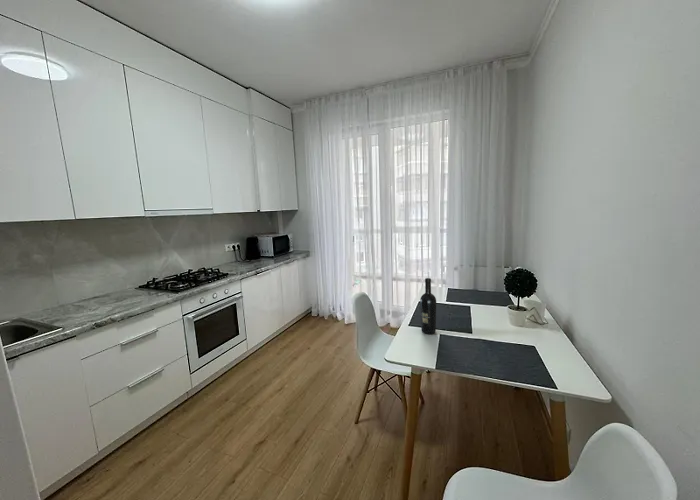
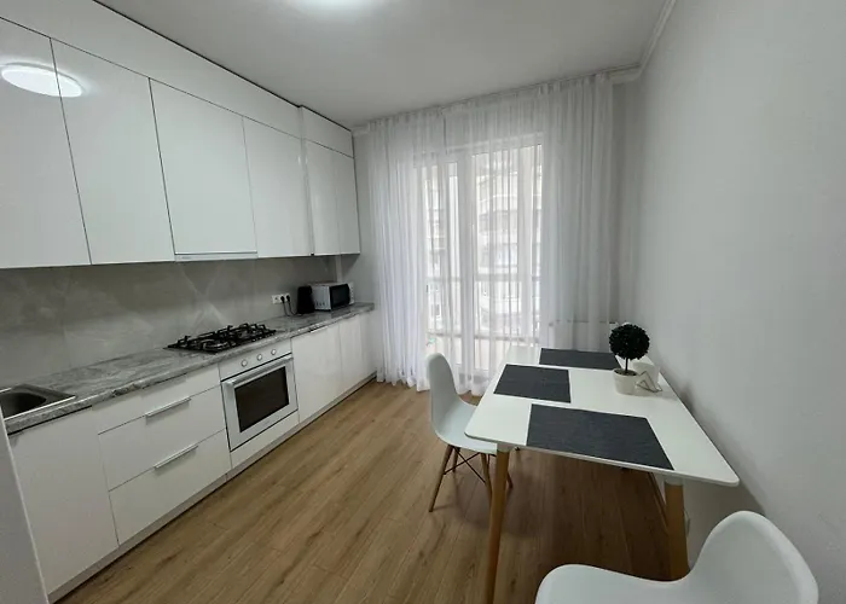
- wine bottle (428, 305)
